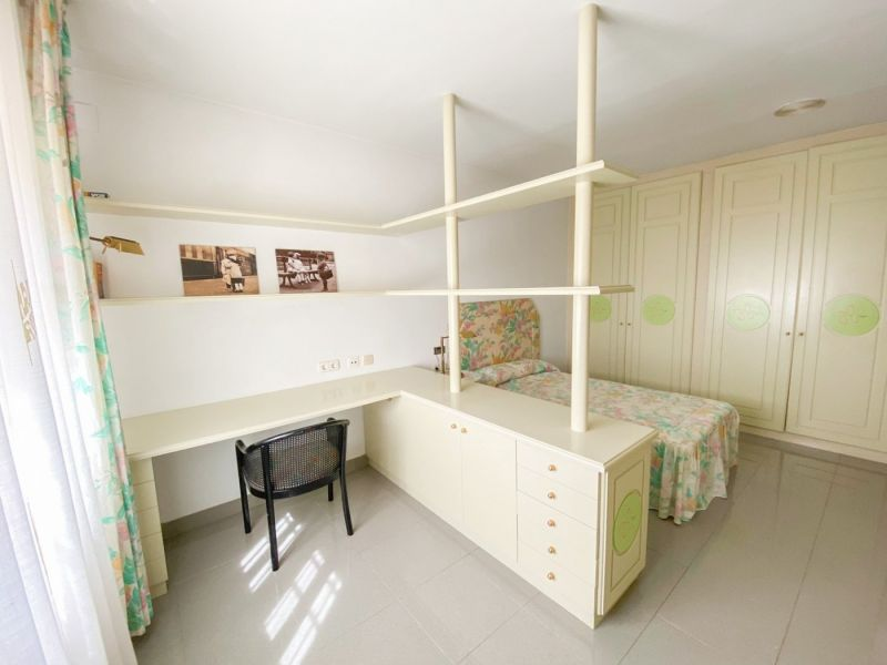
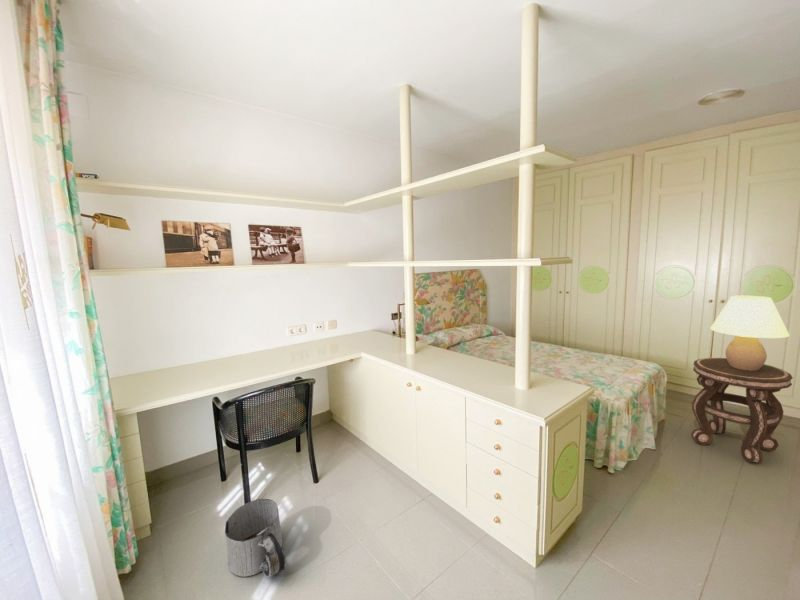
+ table lamp (747, 332)
+ side table (735, 402)
+ bucket (259, 541)
